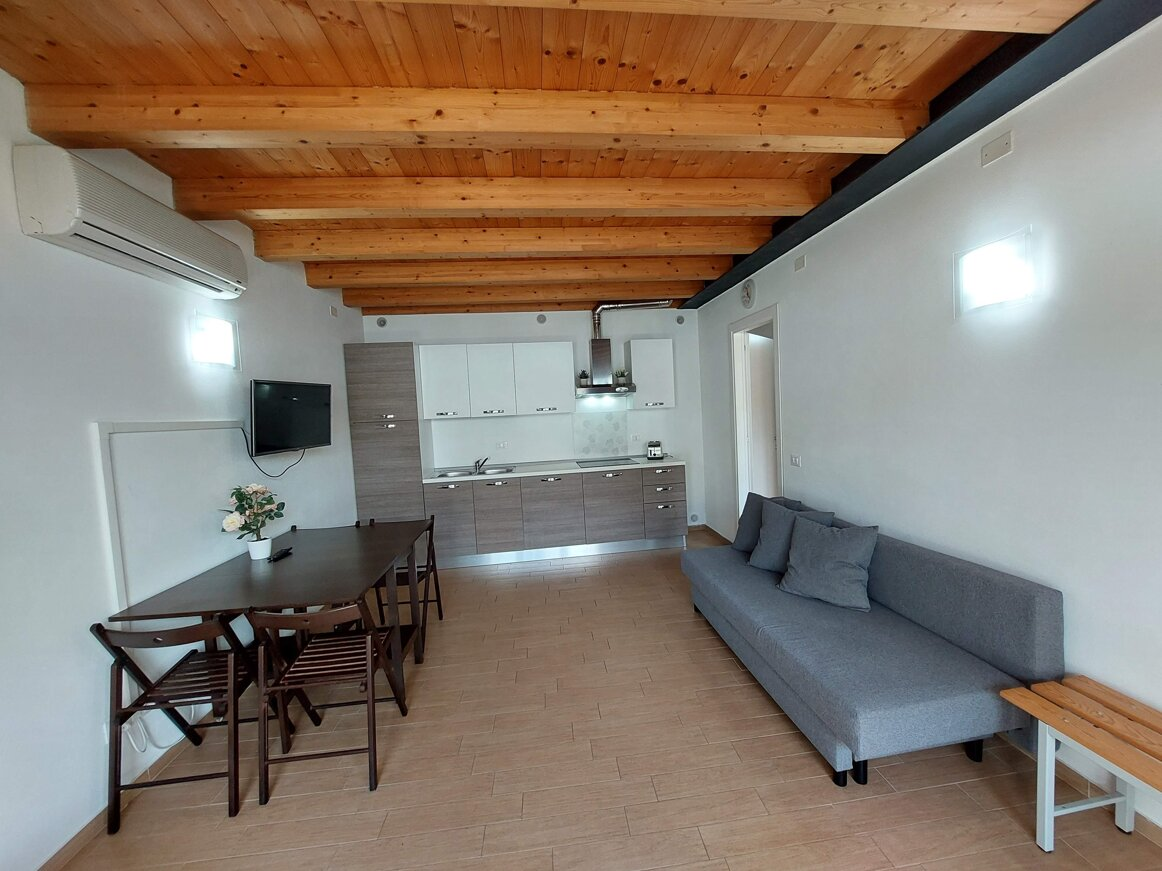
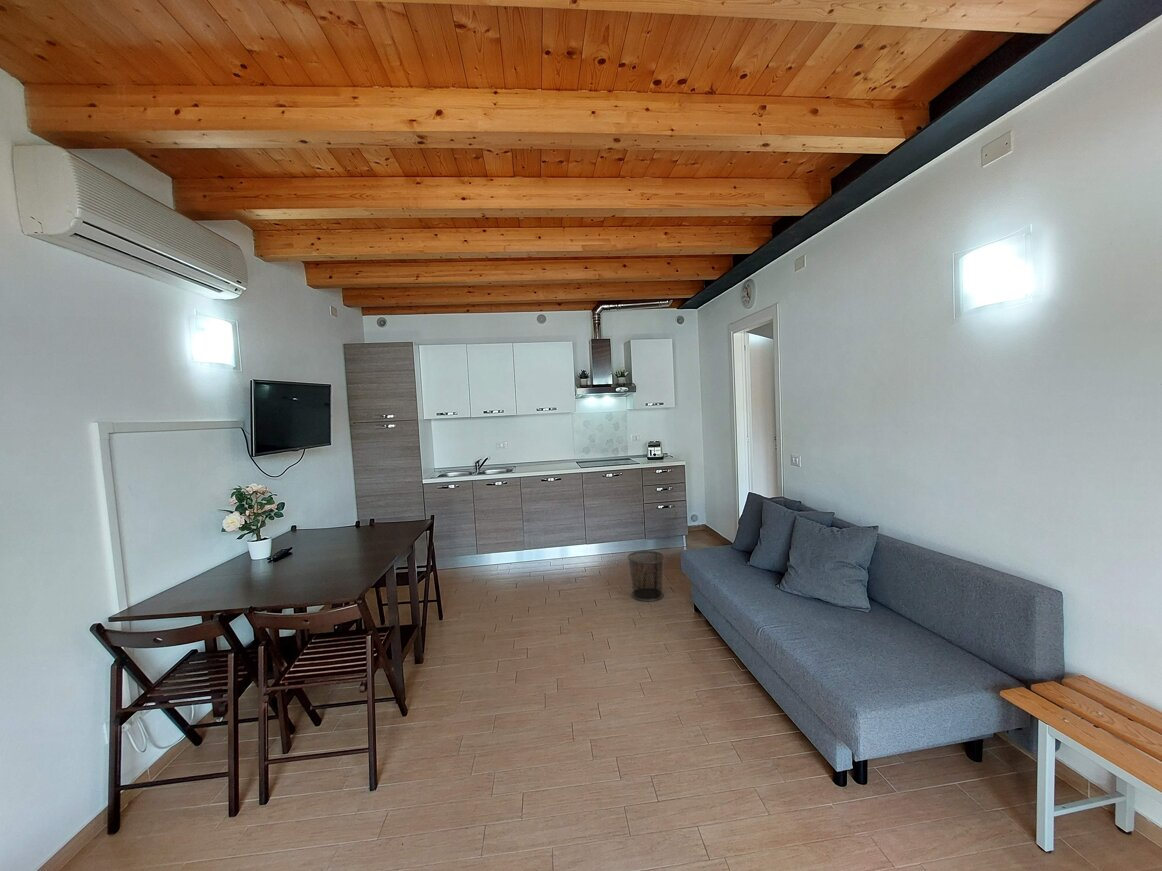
+ waste bin (646, 575)
